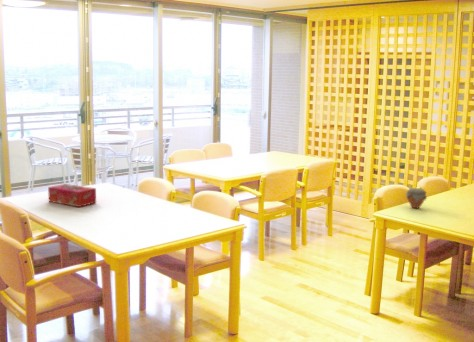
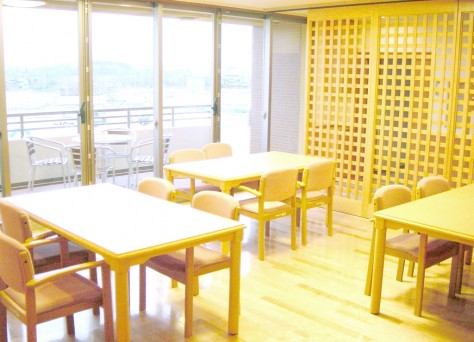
- jar (416, 198)
- tissue box (72, 195)
